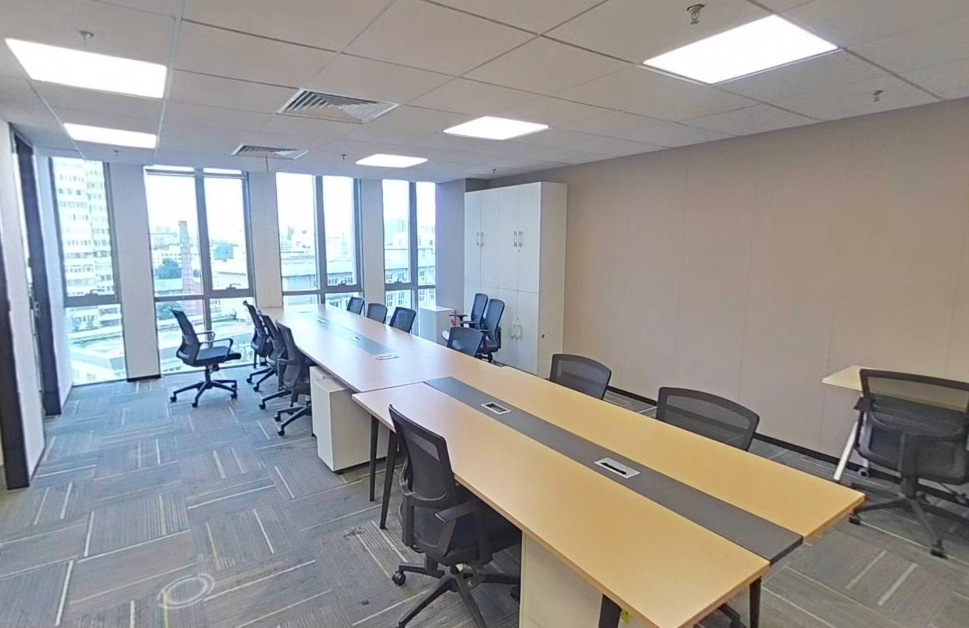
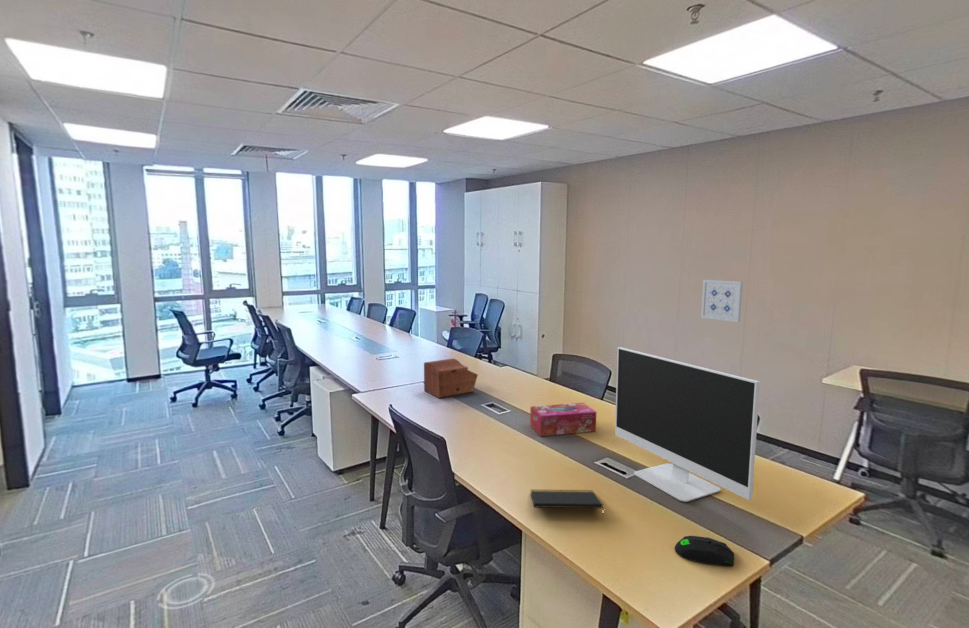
+ tissue box (562, 418)
+ notepad (564, 498)
+ sewing box (451, 376)
+ wall art (721, 300)
+ computer monitor (678, 422)
+ computer mouse (703, 545)
